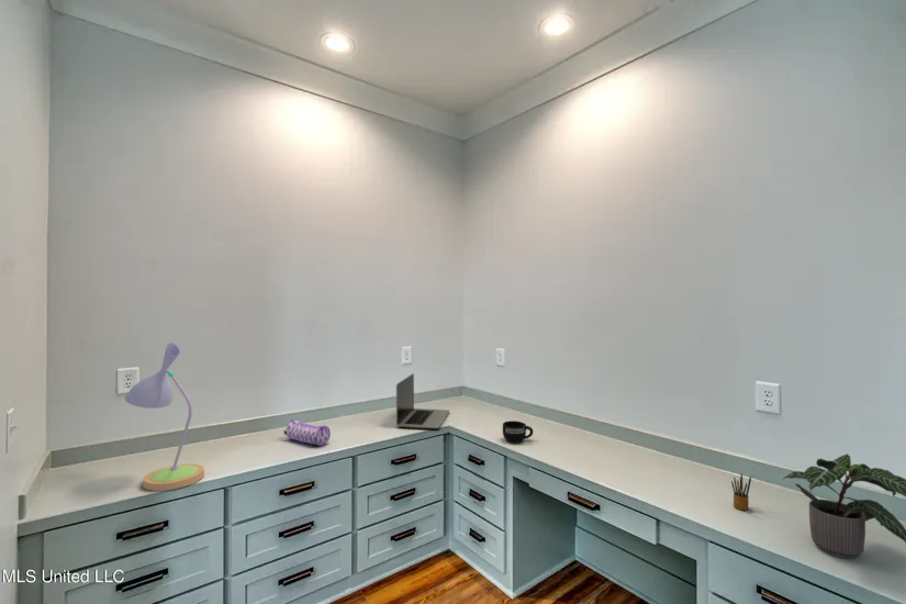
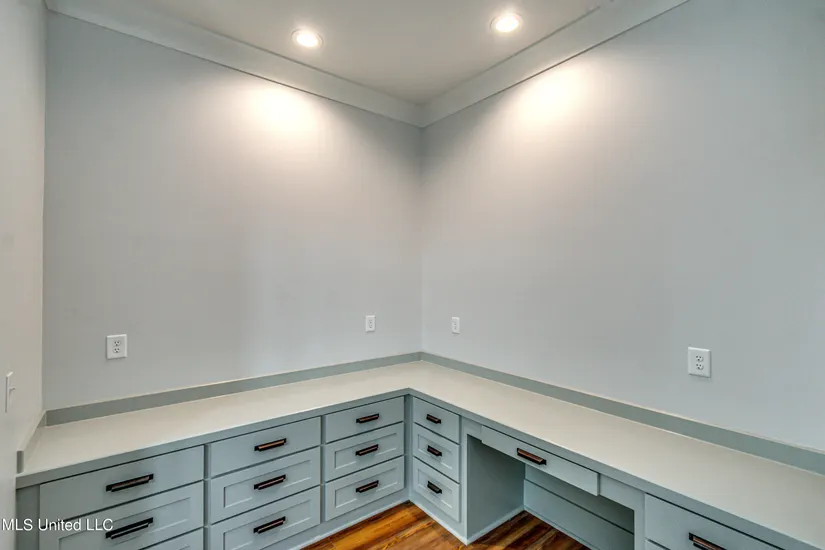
- laptop (424, 409)
- pencil box (741, 492)
- potted plant (849, 505)
- desk lamp (163, 406)
- mug (517, 432)
- pencil case (307, 432)
